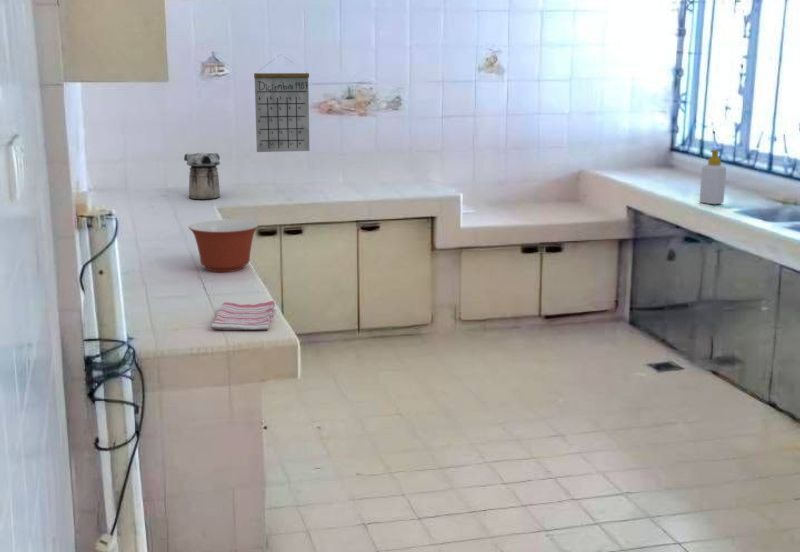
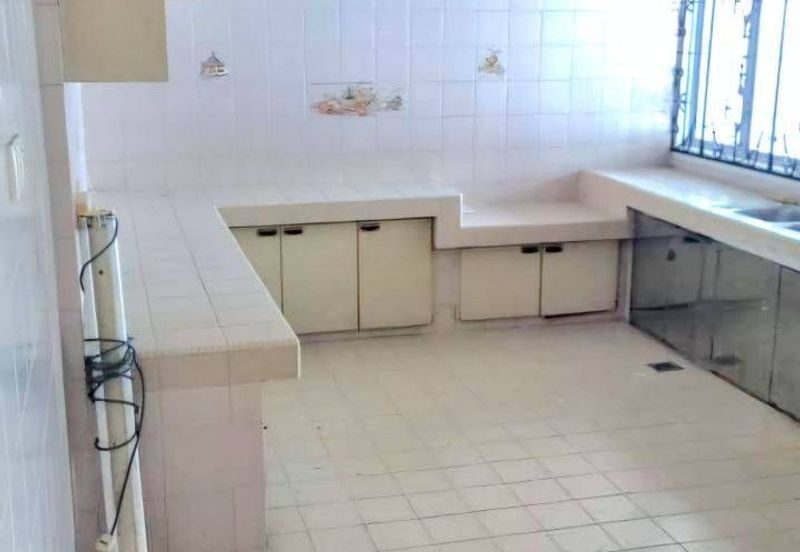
- dish towel (244, 315)
- mixing bowl (224, 247)
- calendar (282, 103)
- canister (202, 175)
- soap bottle (713, 176)
